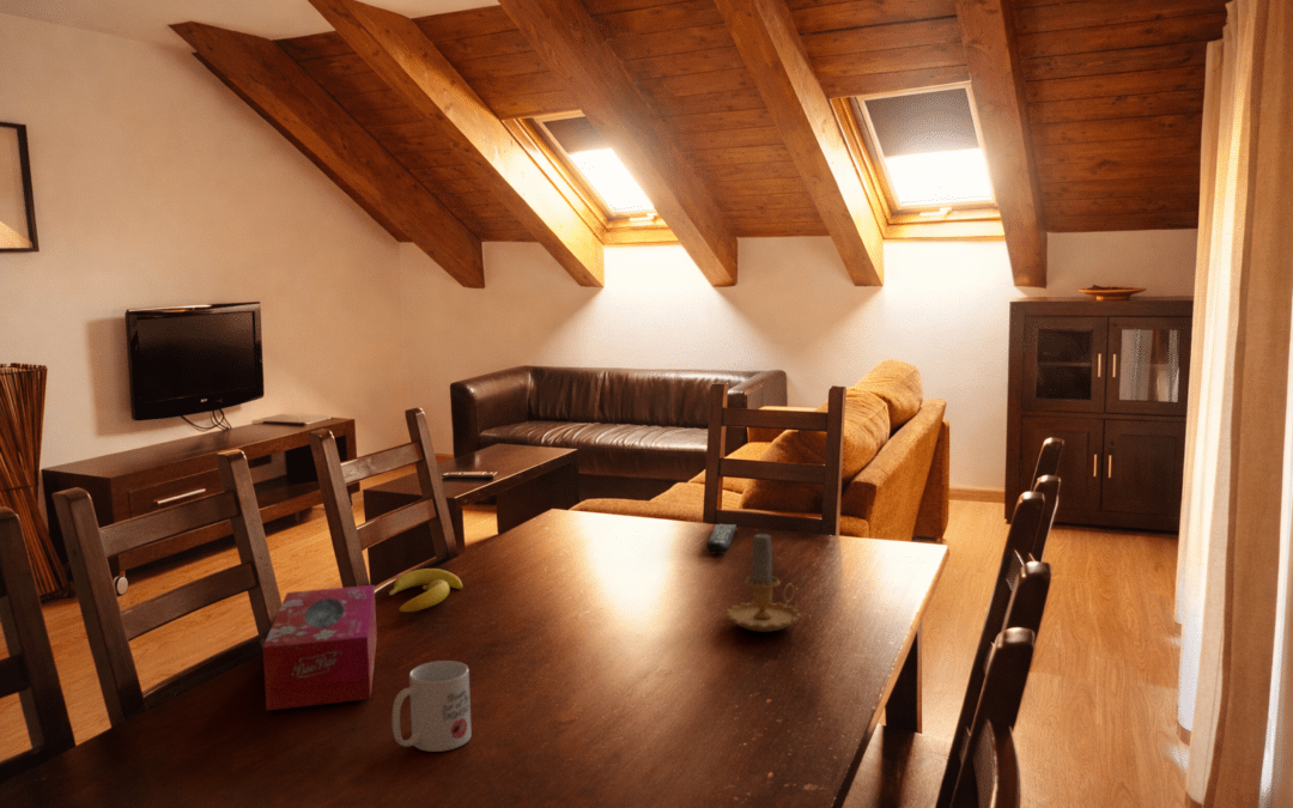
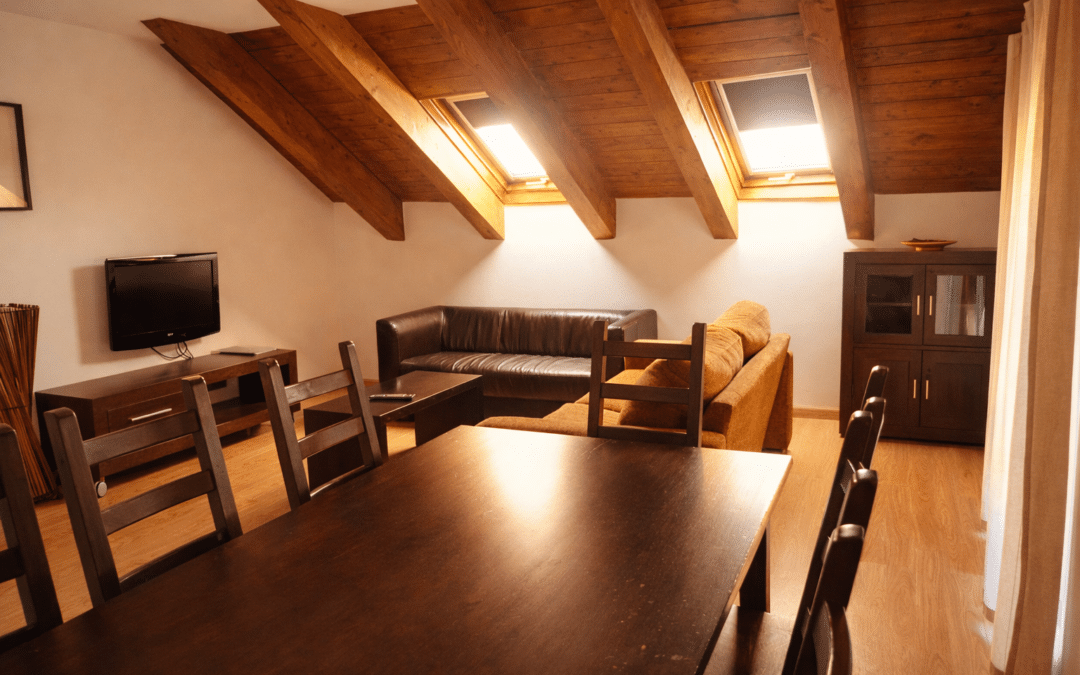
- candle (767, 576)
- mug (430, 709)
- tissue box (326, 642)
- banana (423, 588)
- remote control (722, 536)
